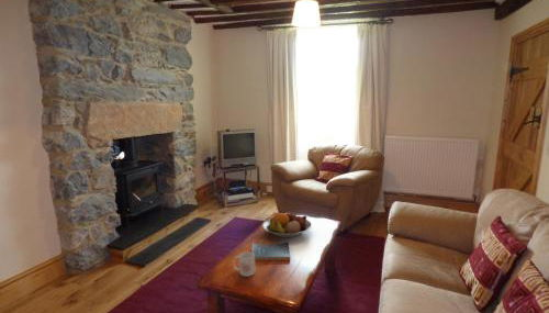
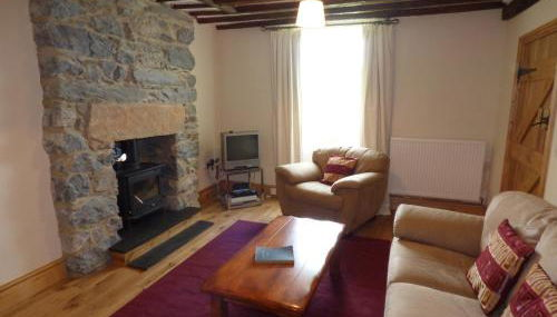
- fruit bowl (287, 222)
- mug (244, 264)
